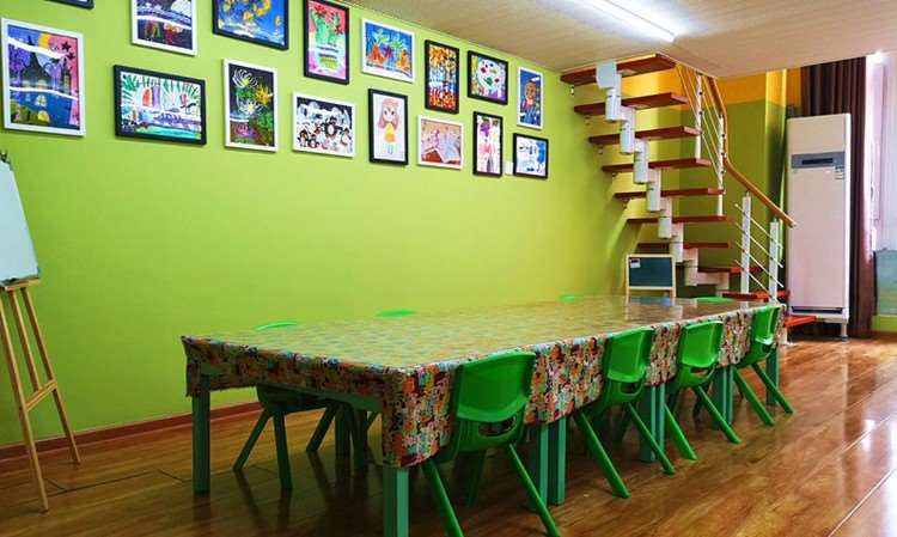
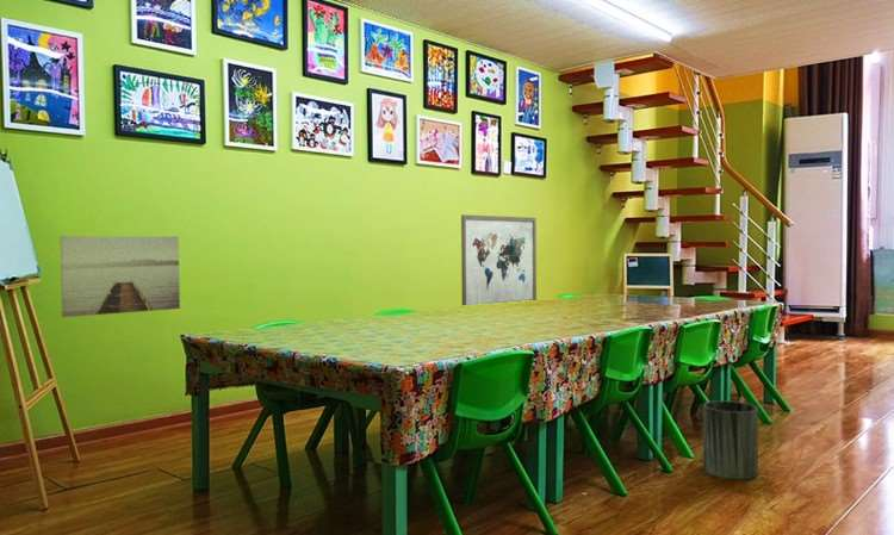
+ wall art (501, 261)
+ trash can (730, 438)
+ wall art (123, 274)
